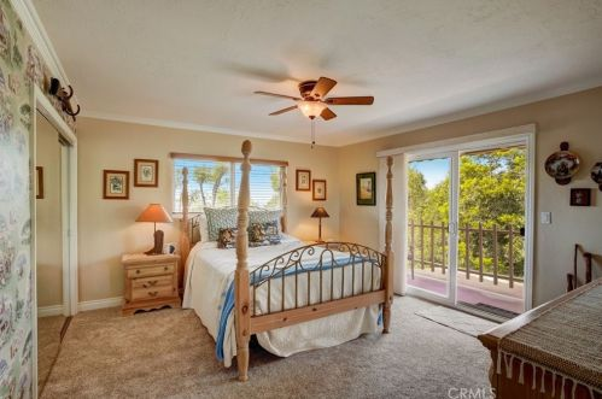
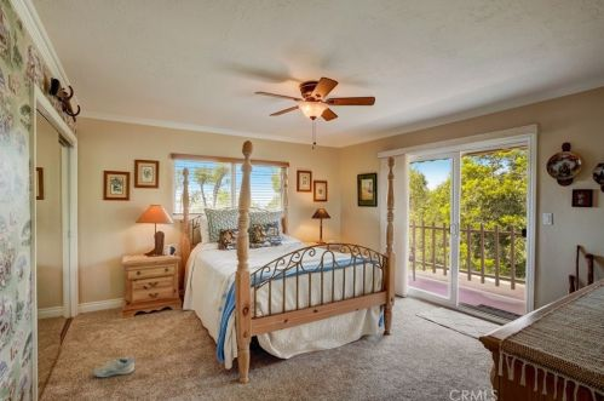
+ sneaker (114, 366)
